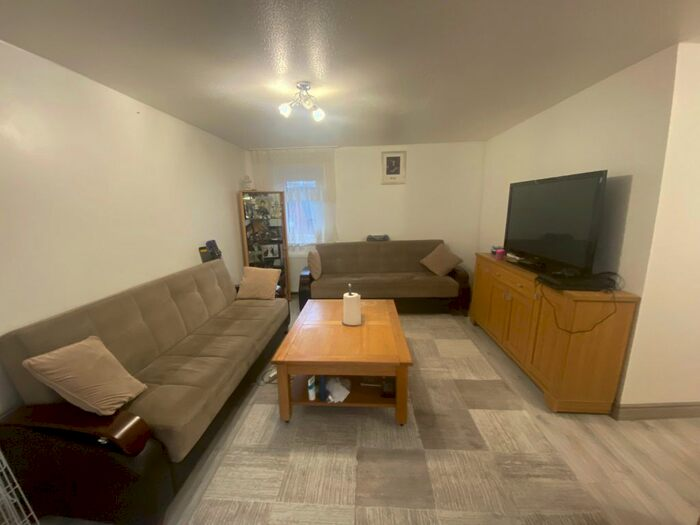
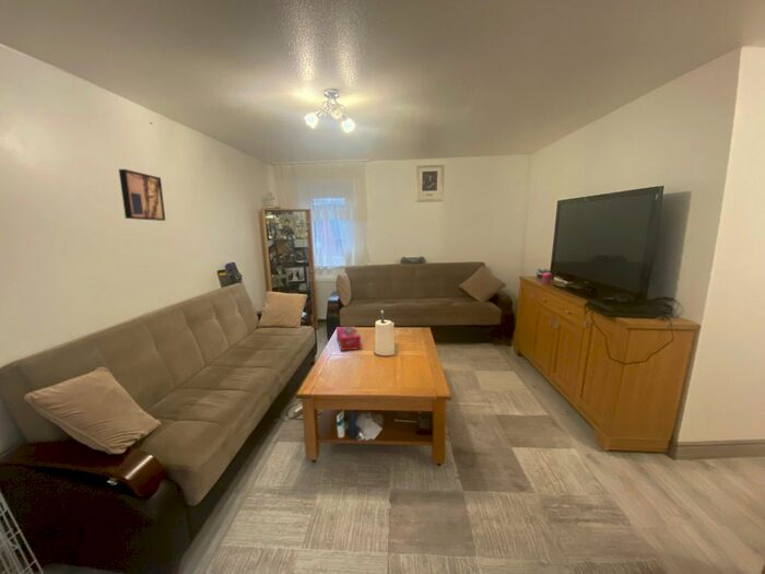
+ tissue box (348, 337)
+ wall art (143, 197)
